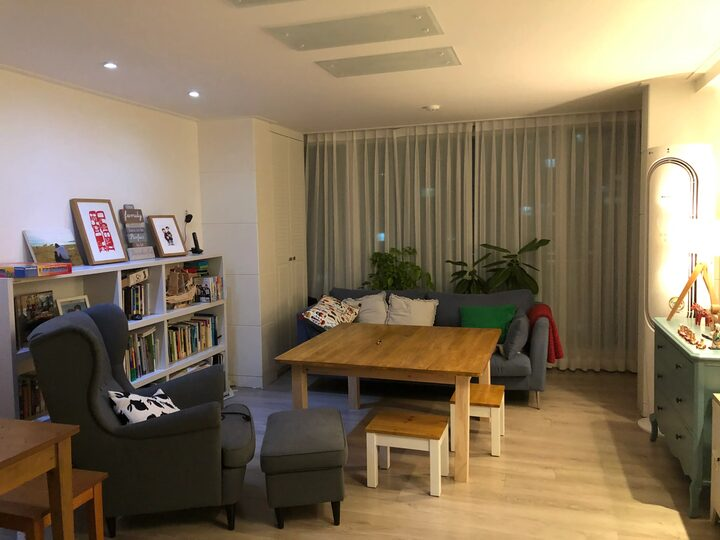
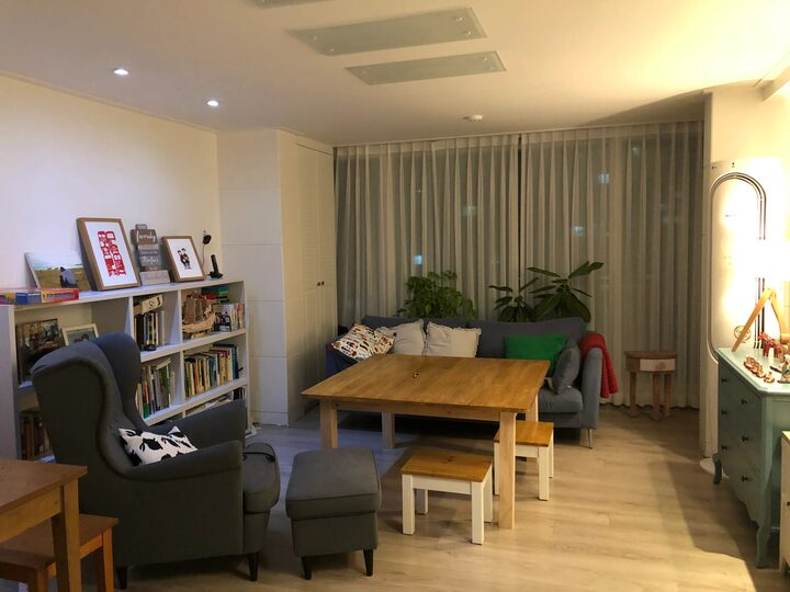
+ side table (653, 384)
